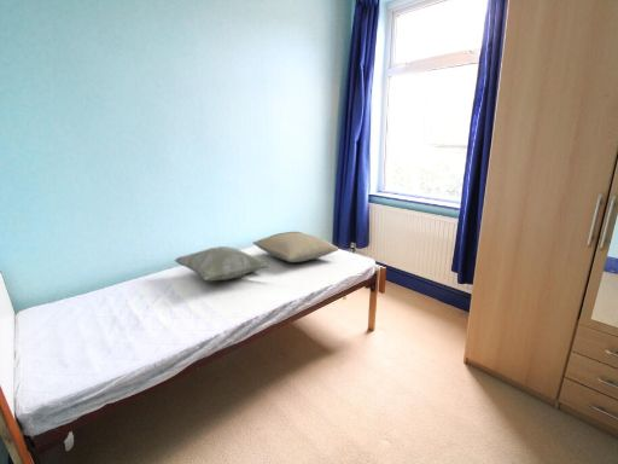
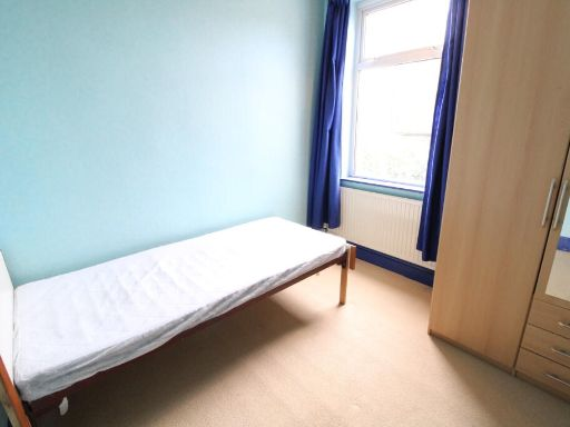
- decorative pillow (222, 262)
- pillow (295, 245)
